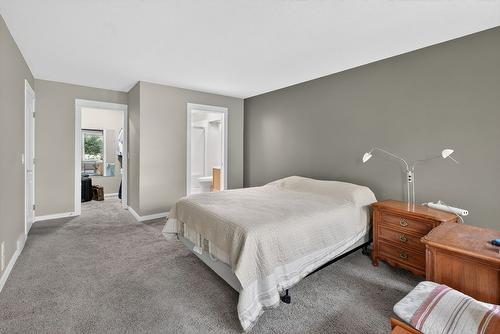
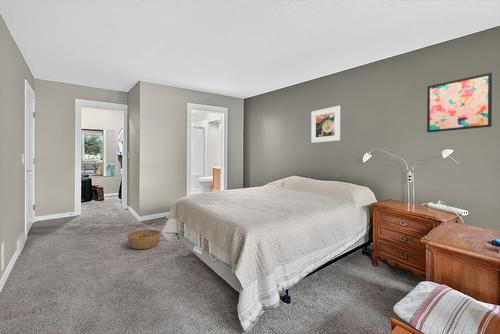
+ basket (144, 239)
+ wall art (457, 105)
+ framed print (325, 125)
